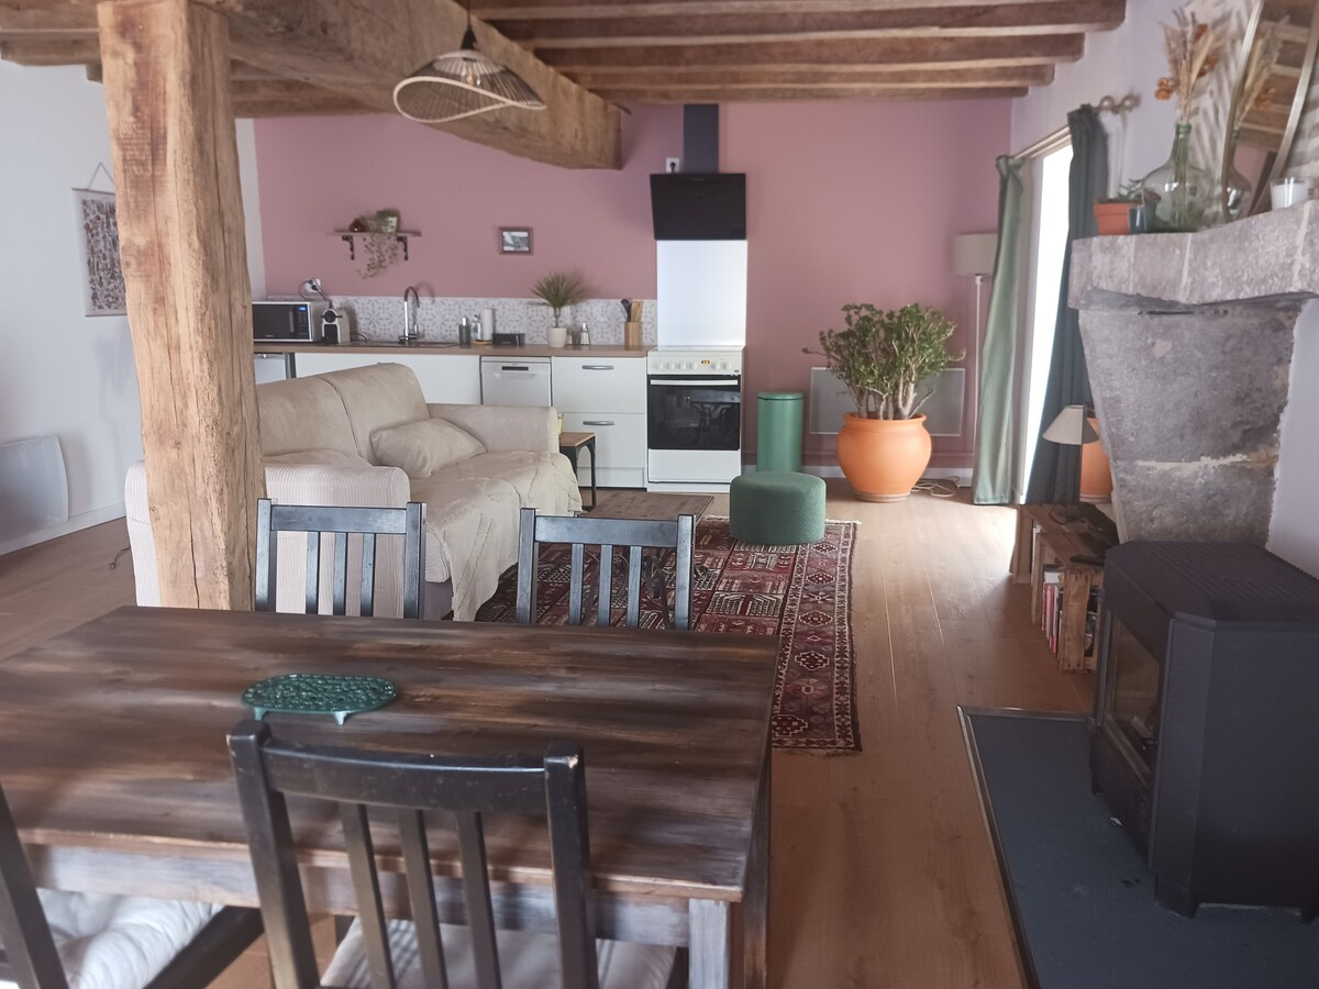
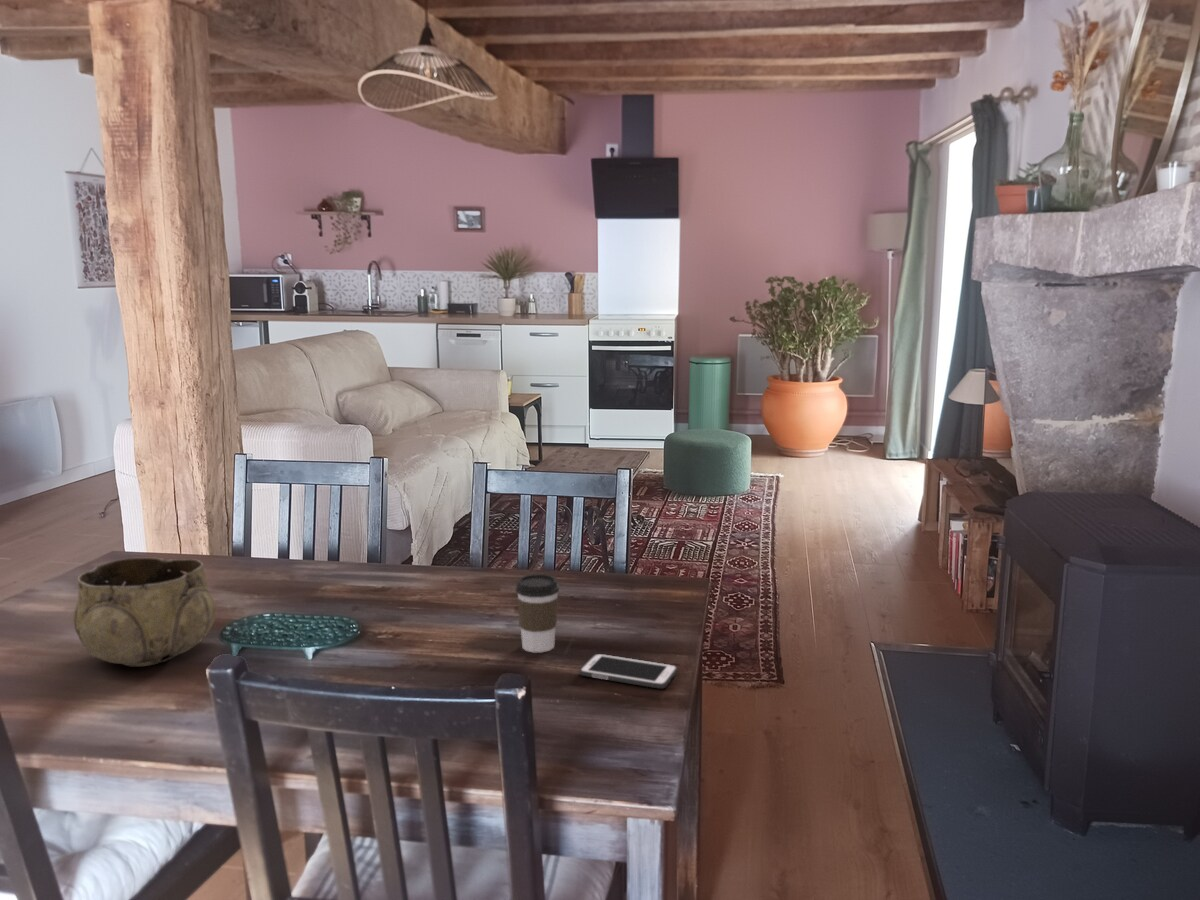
+ decorative bowl (144, 612)
+ cell phone (628, 670)
+ coffee cup (537, 613)
